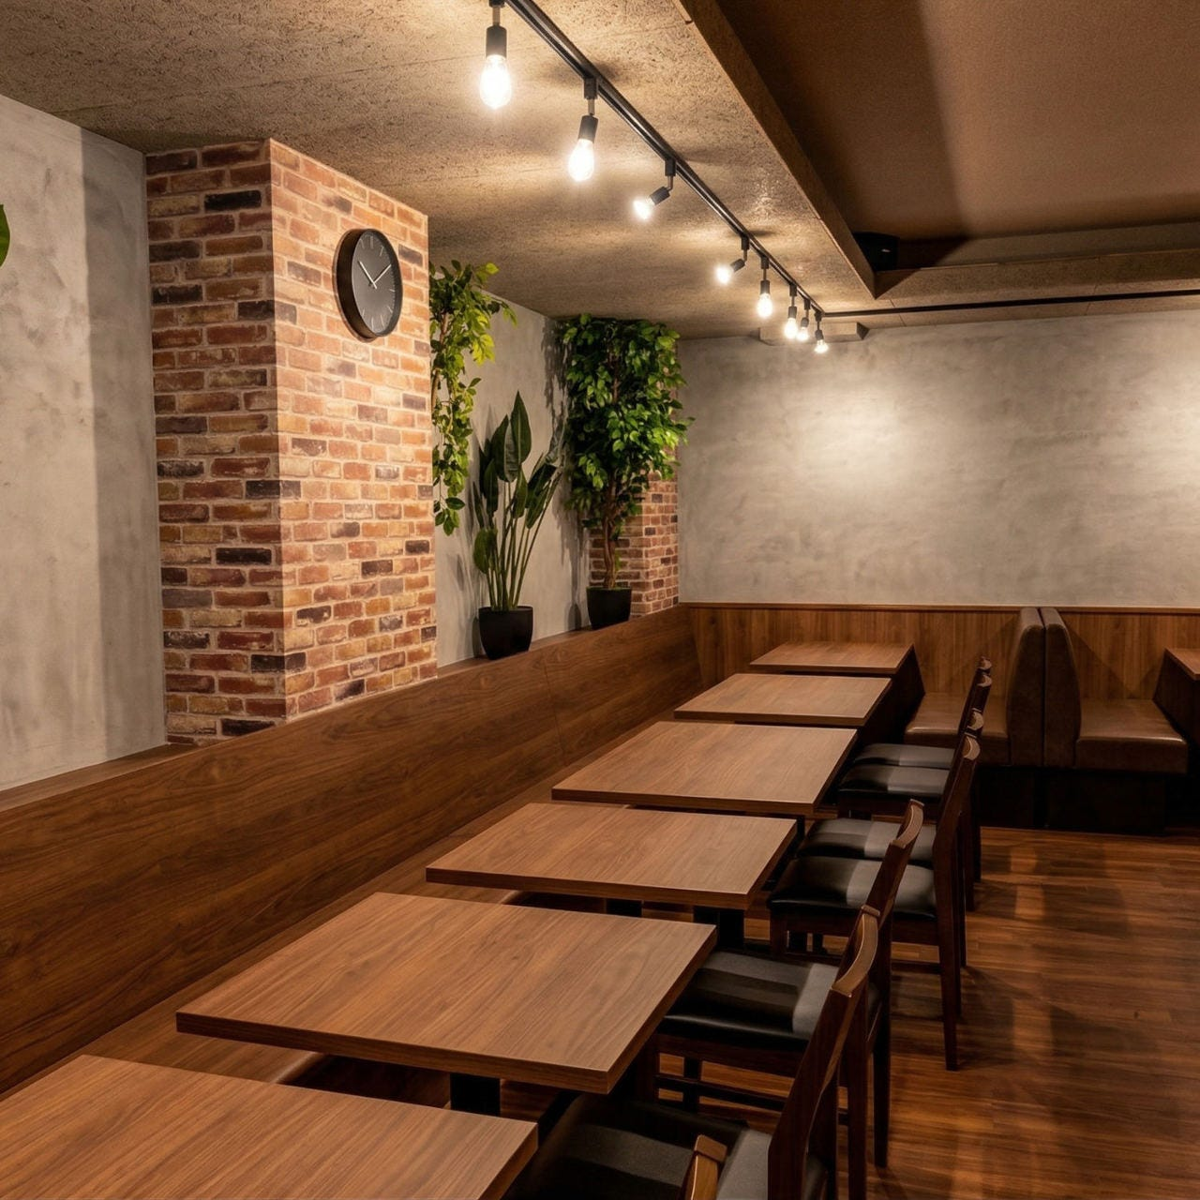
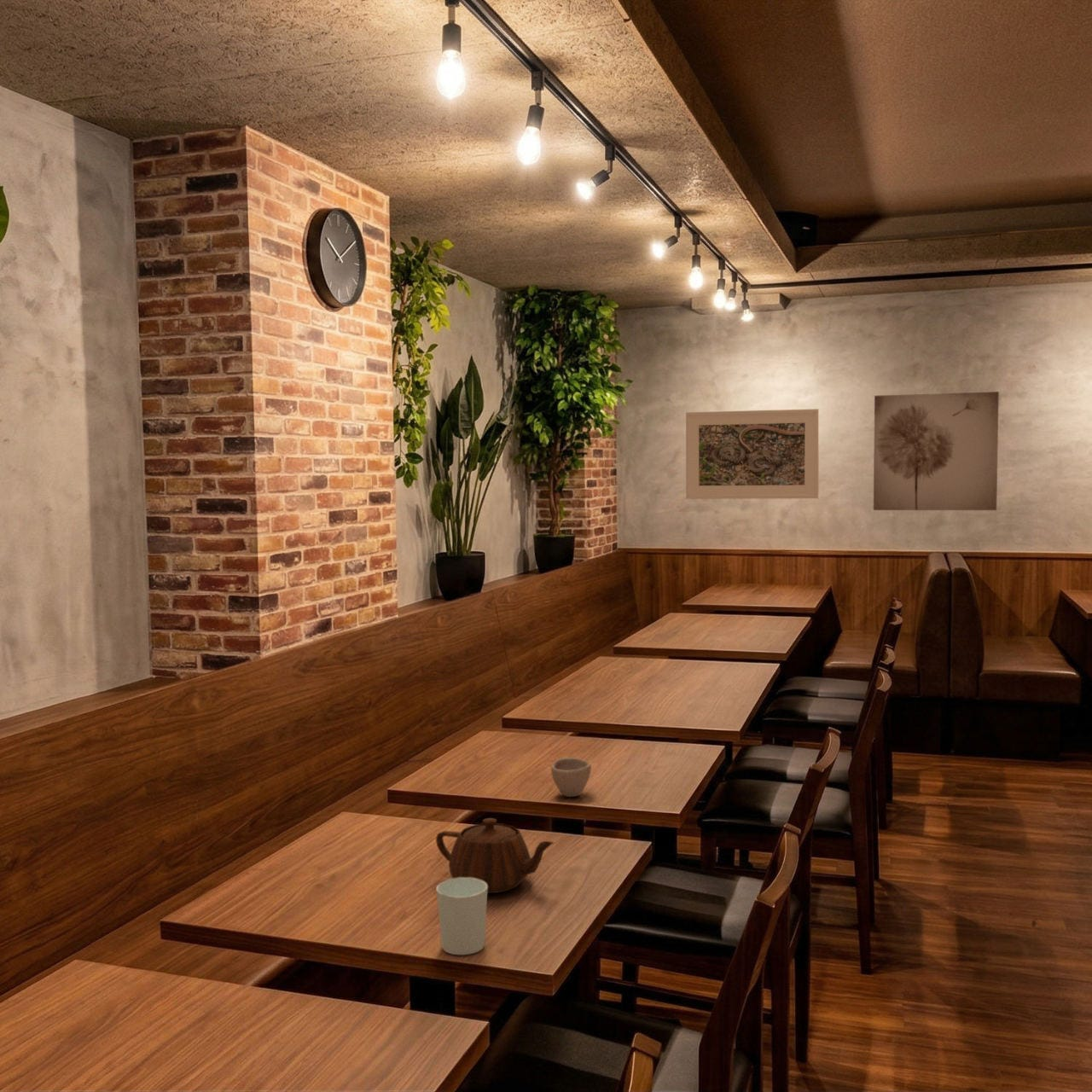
+ teapot (493, 851)
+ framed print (751, 455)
+ cup (462, 915)
+ wall art (934, 452)
+ cup (568, 777)
